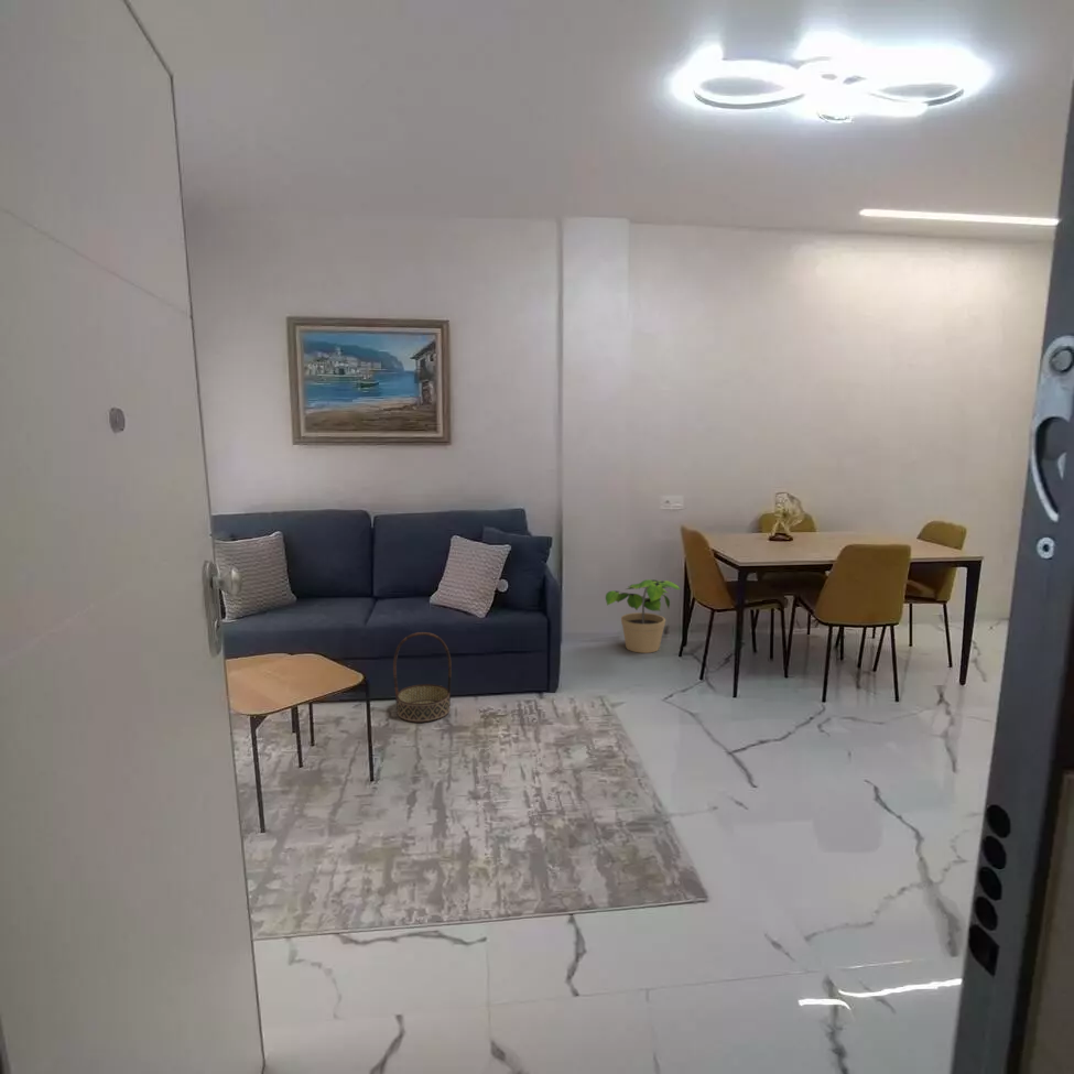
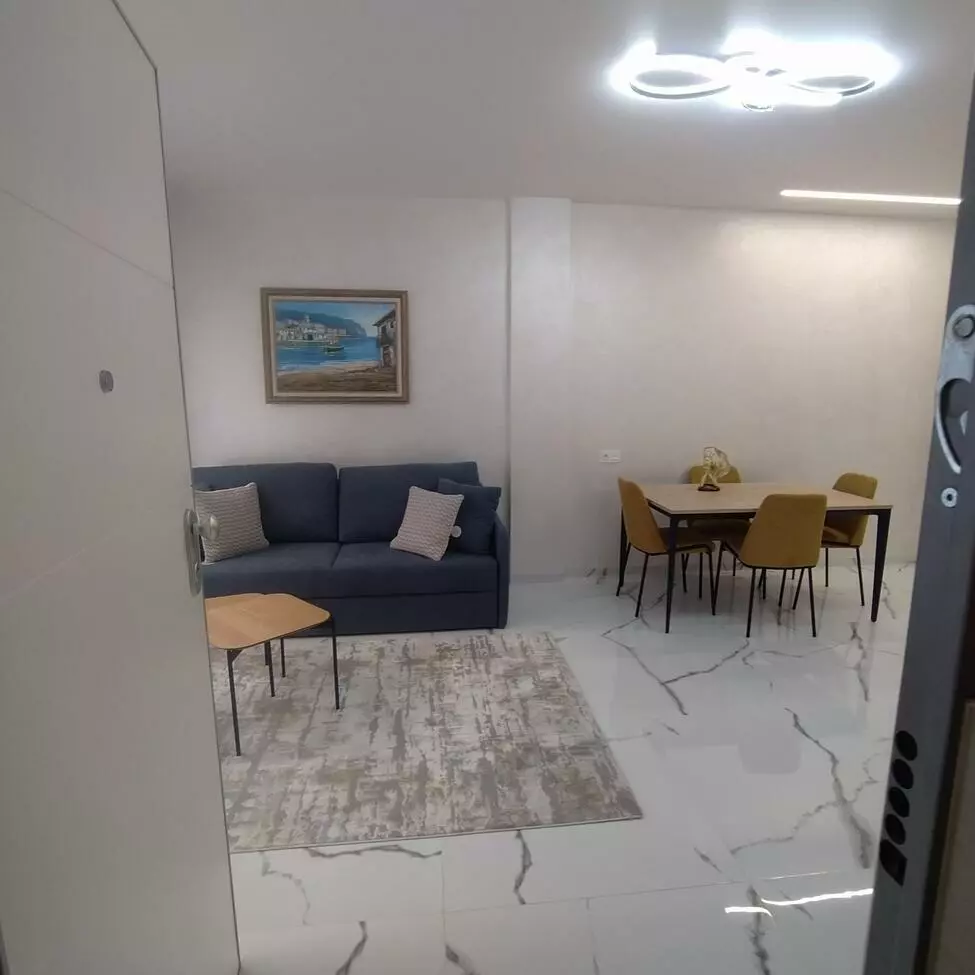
- potted plant (642, 615)
- basket (422, 684)
